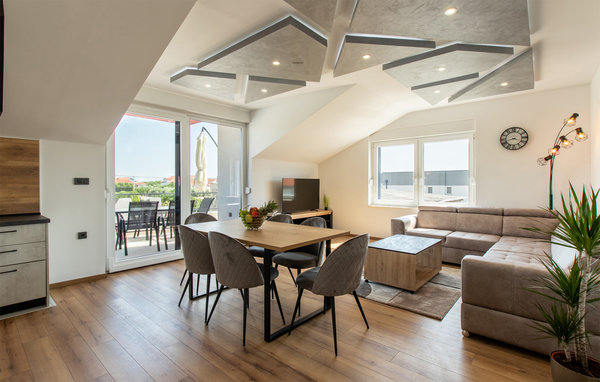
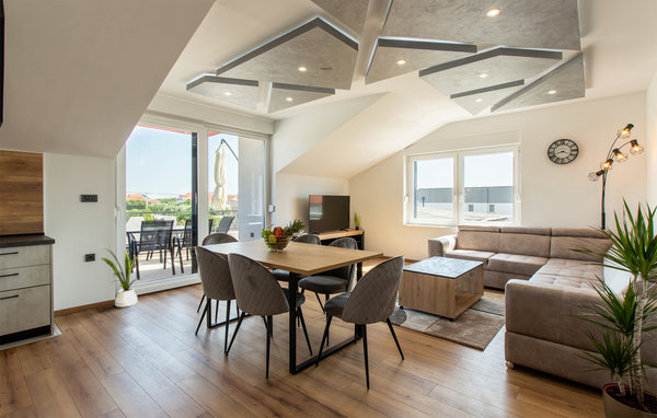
+ house plant (123, 276)
